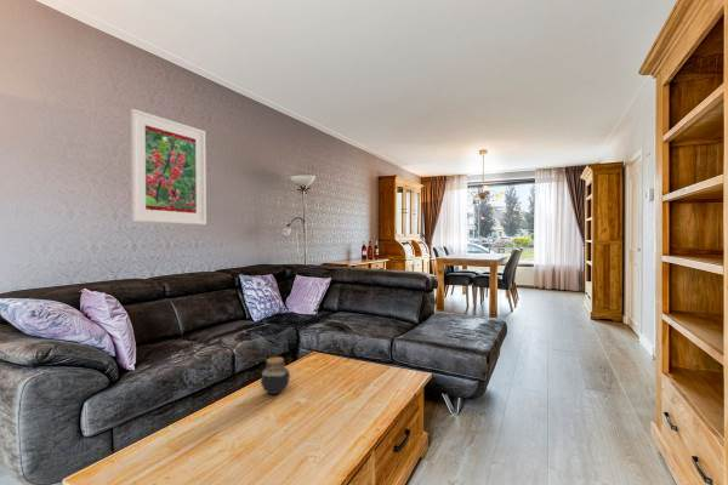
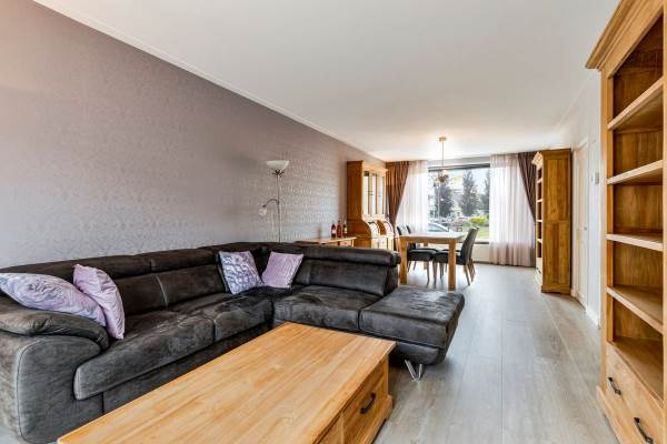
- jar (277, 375)
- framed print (171, 171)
